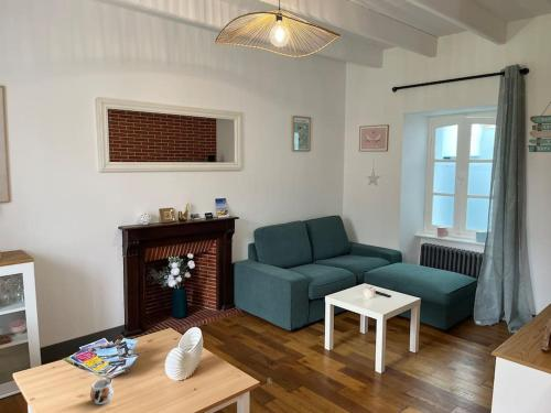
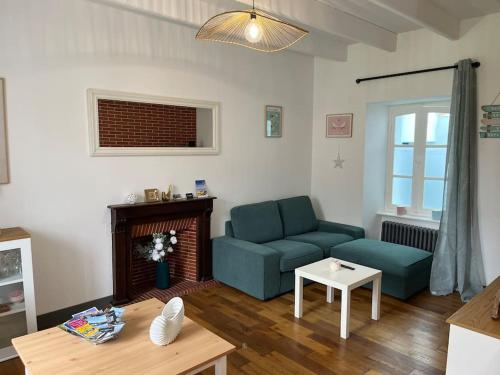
- mug (104, 389)
